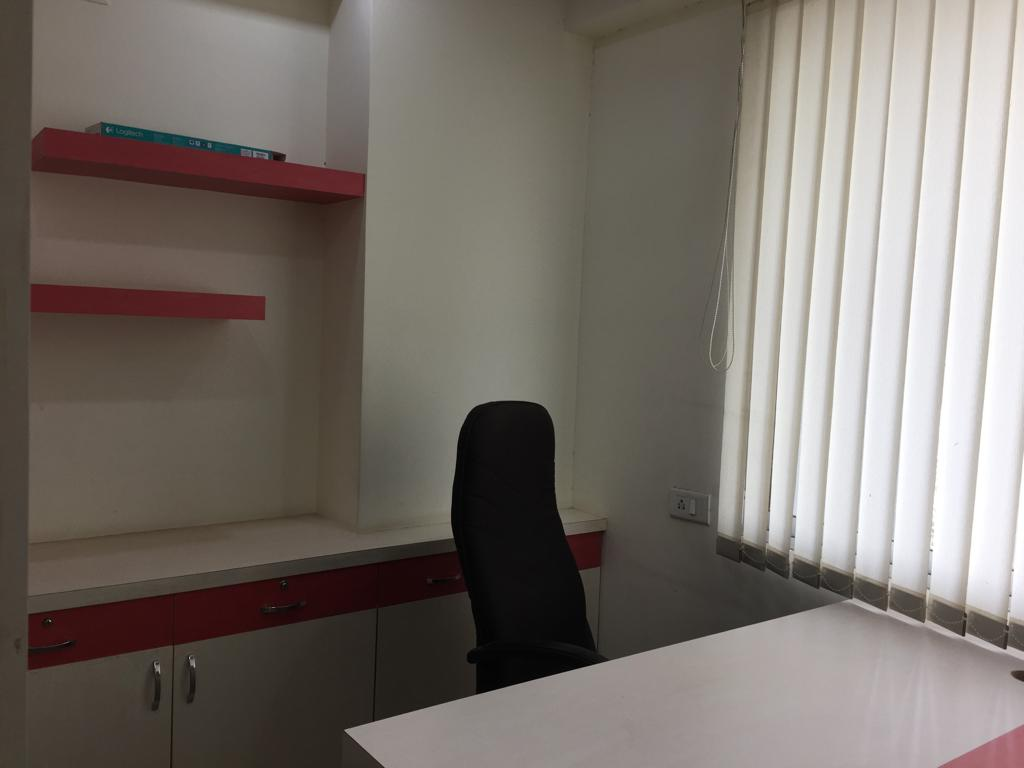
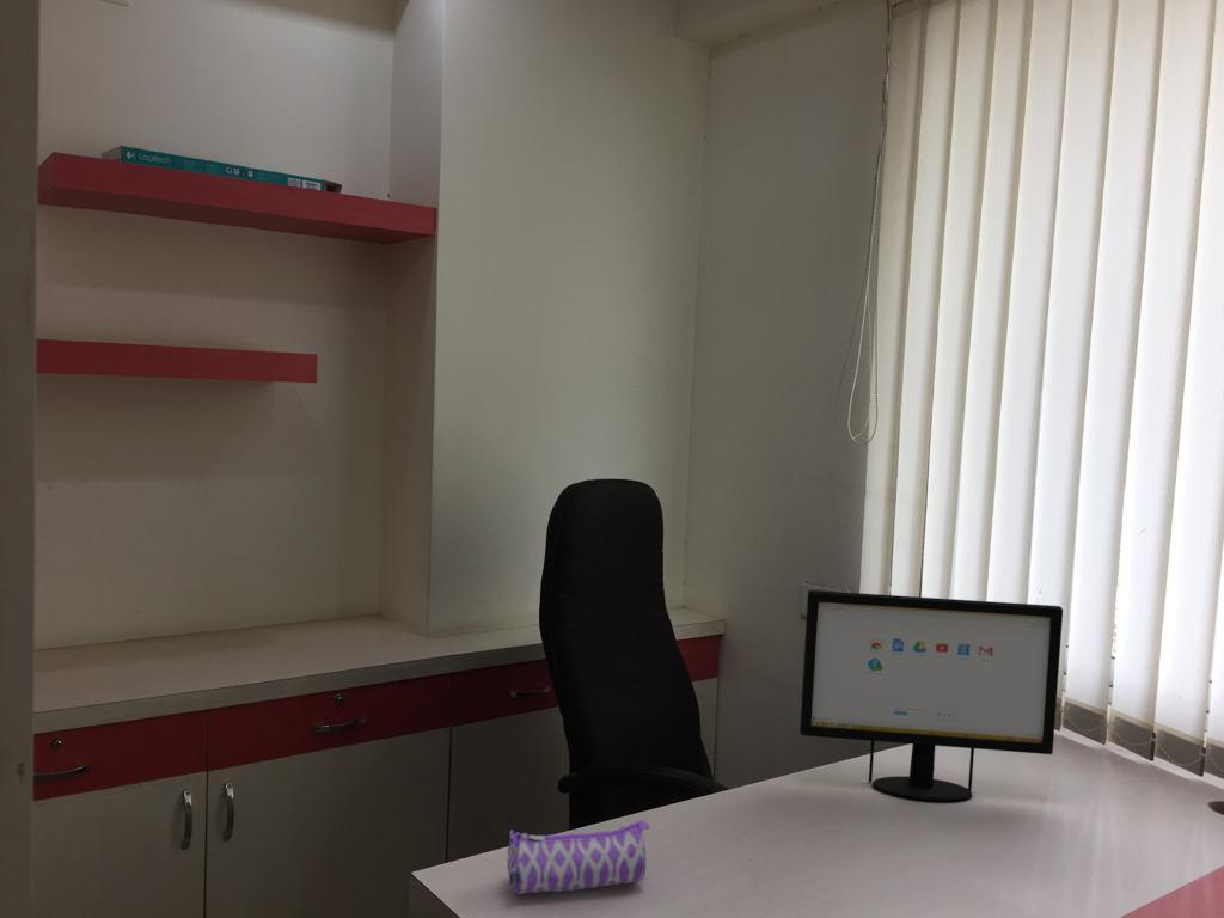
+ computer monitor (928, 696)
+ pencil case (575, 855)
